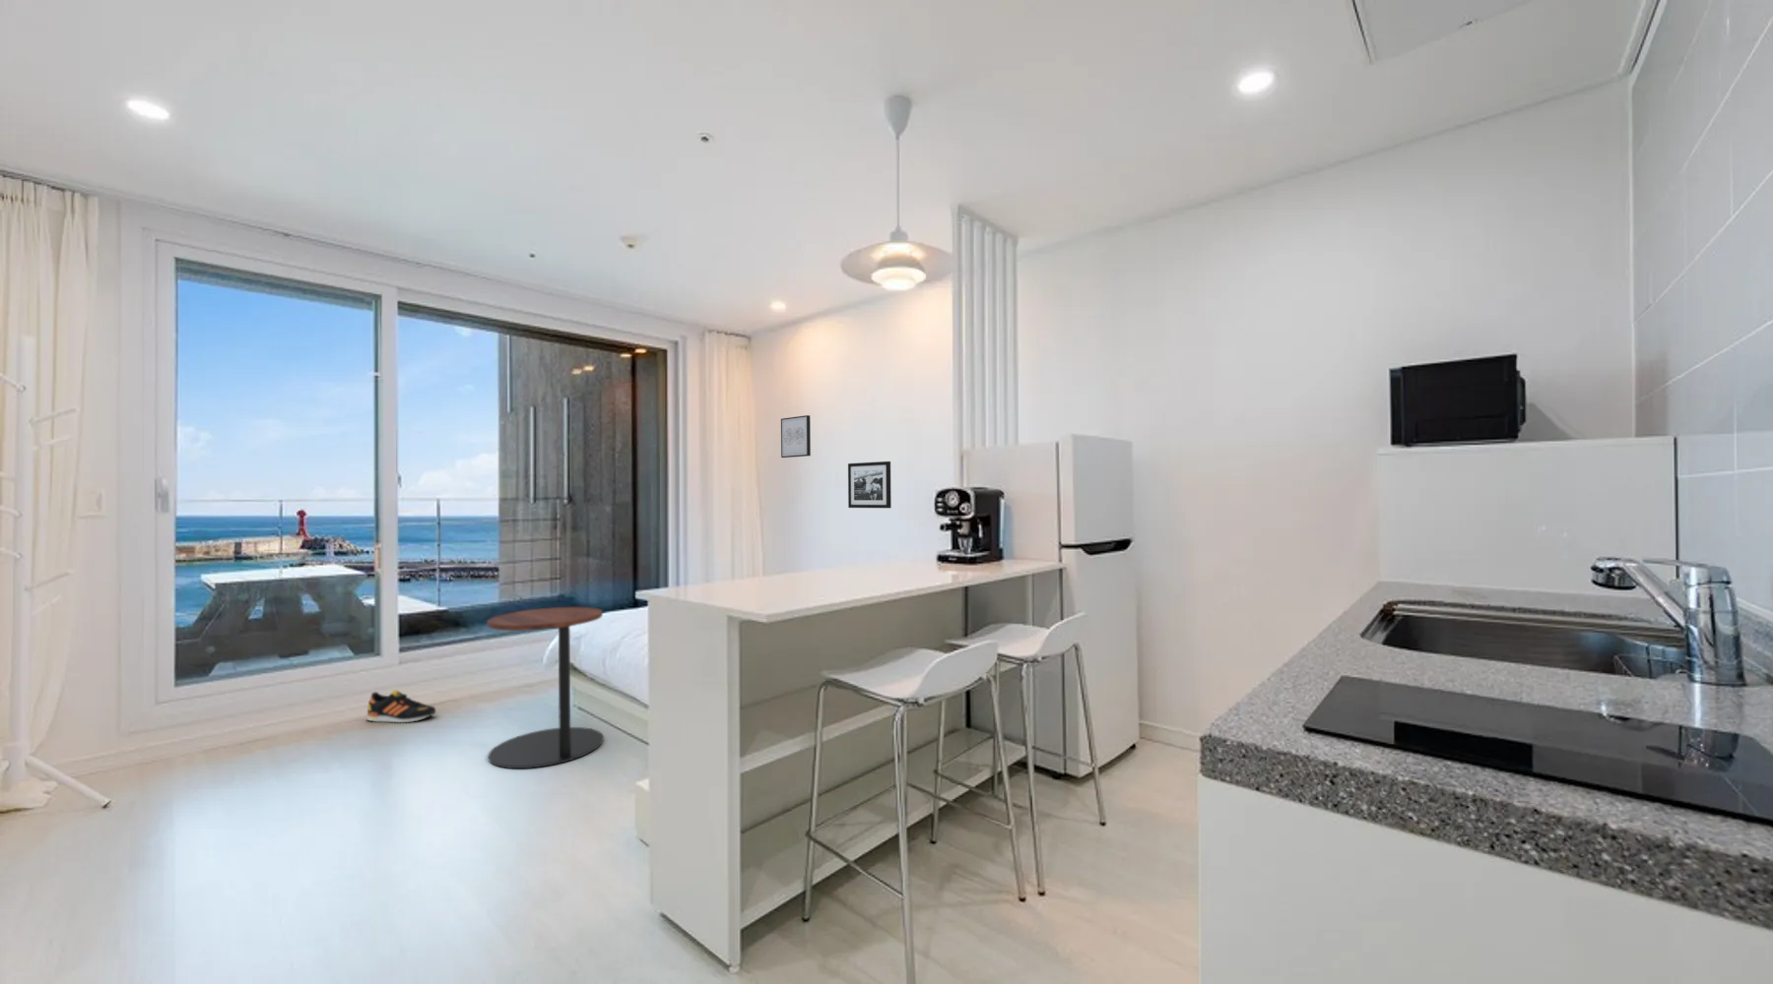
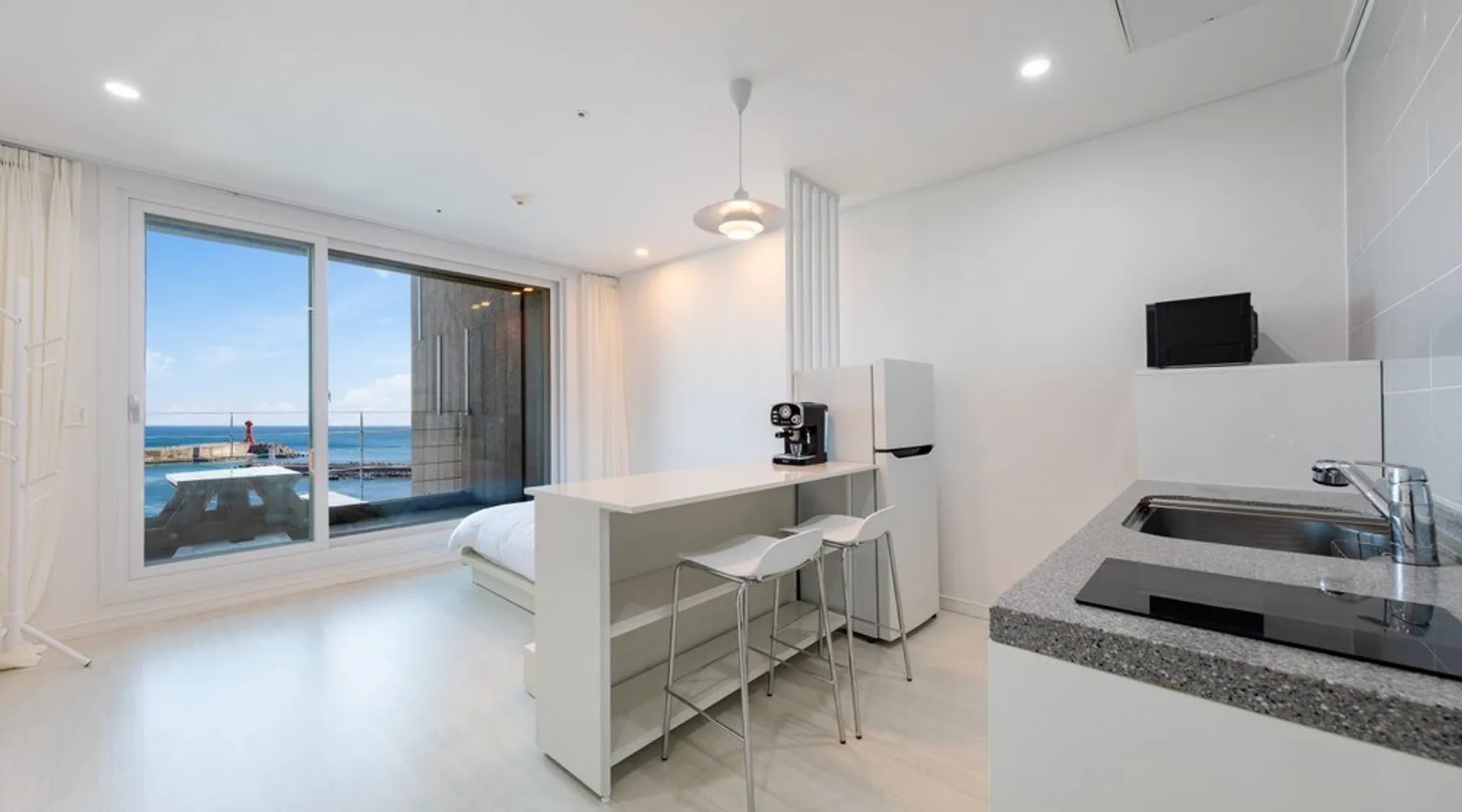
- wall art (794, 437)
- side table (559, 681)
- shoe (401, 704)
- picture frame (868, 485)
